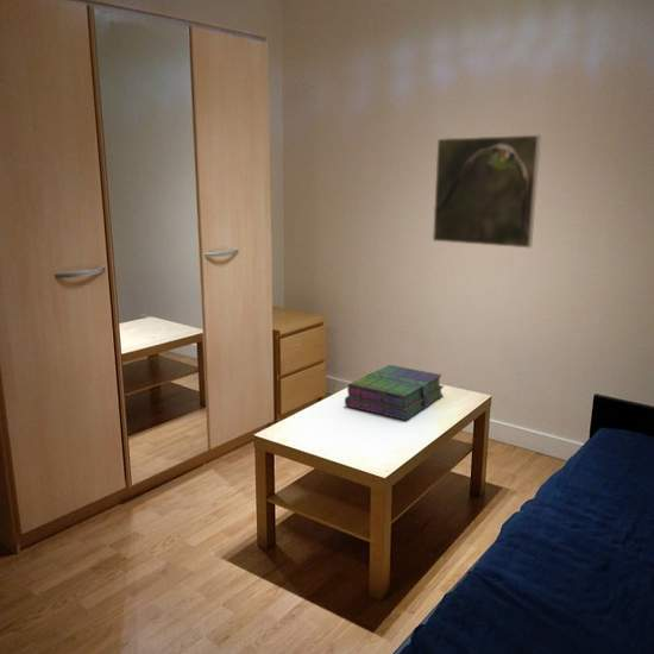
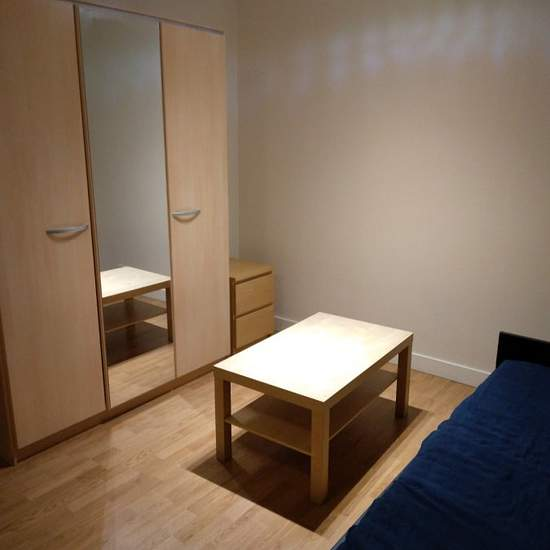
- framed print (483, 191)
- stack of books (395, 389)
